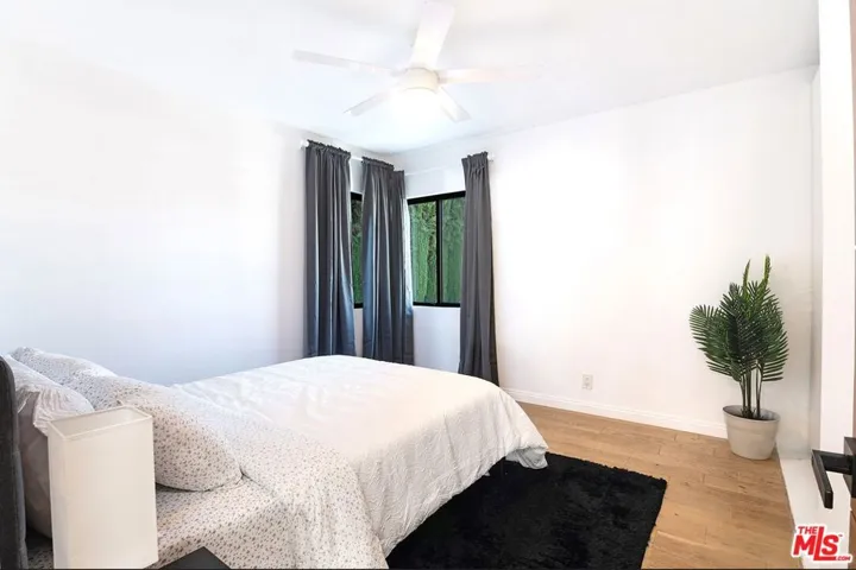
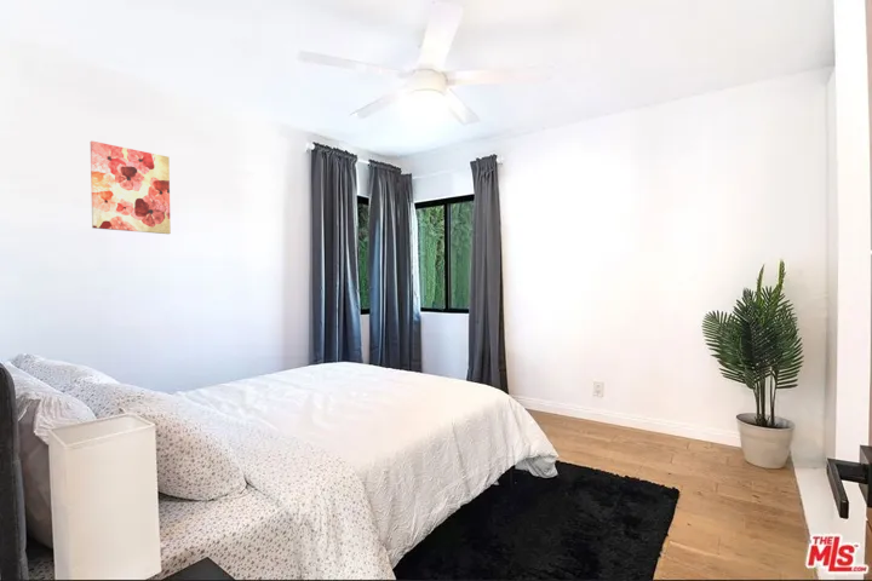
+ wall art (132, 190)
